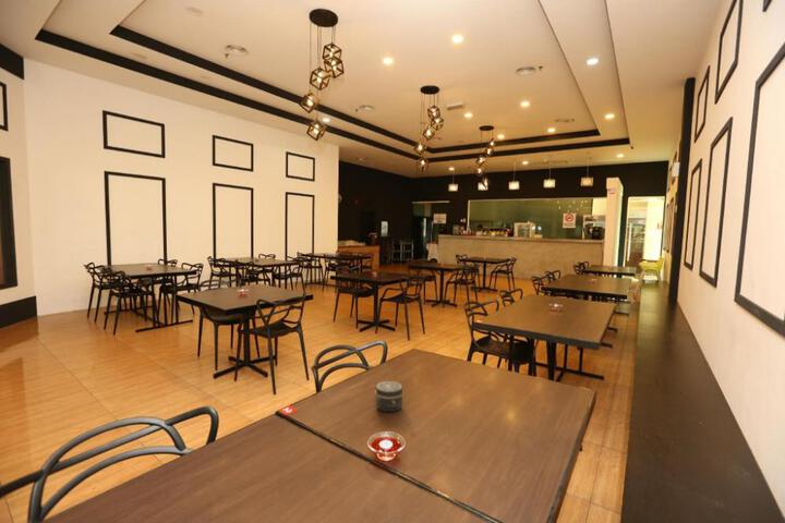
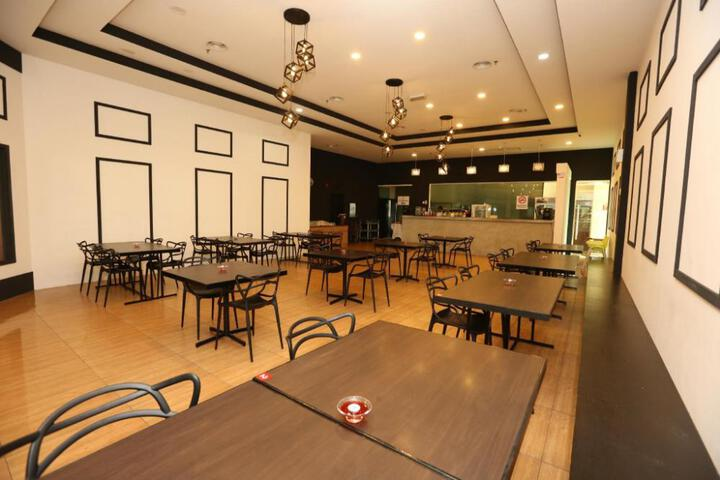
- jar (388, 396)
